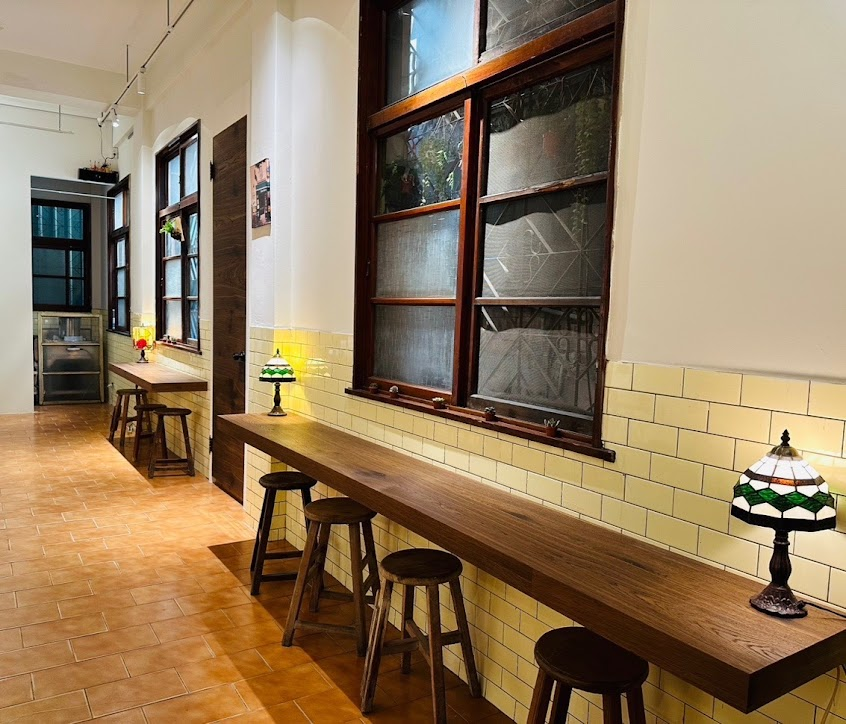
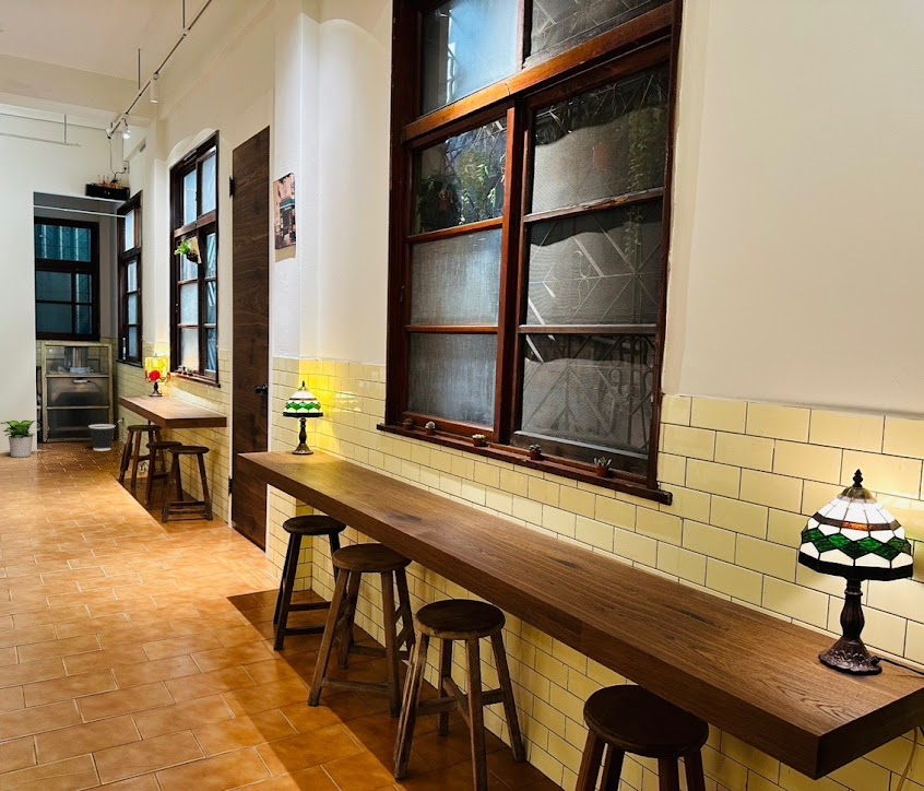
+ potted plant (22, 438)
+ wastebasket (102, 437)
